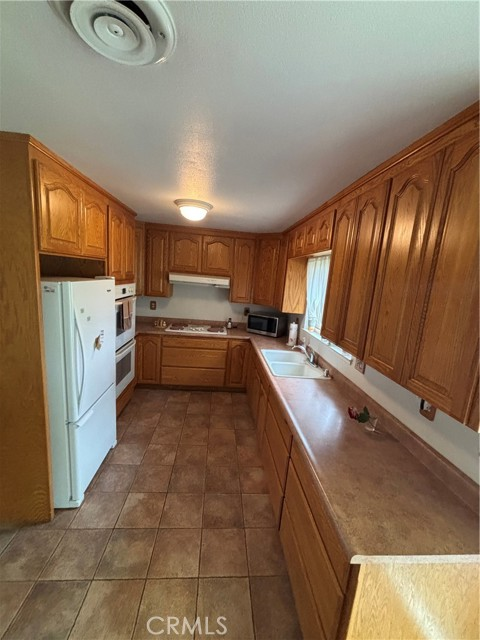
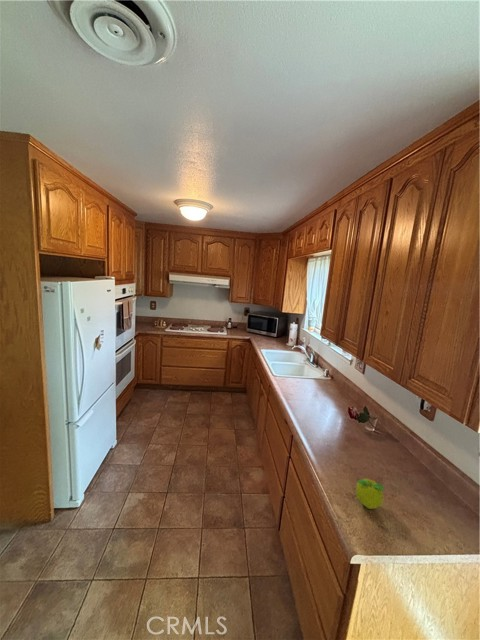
+ fruit (369, 493)
